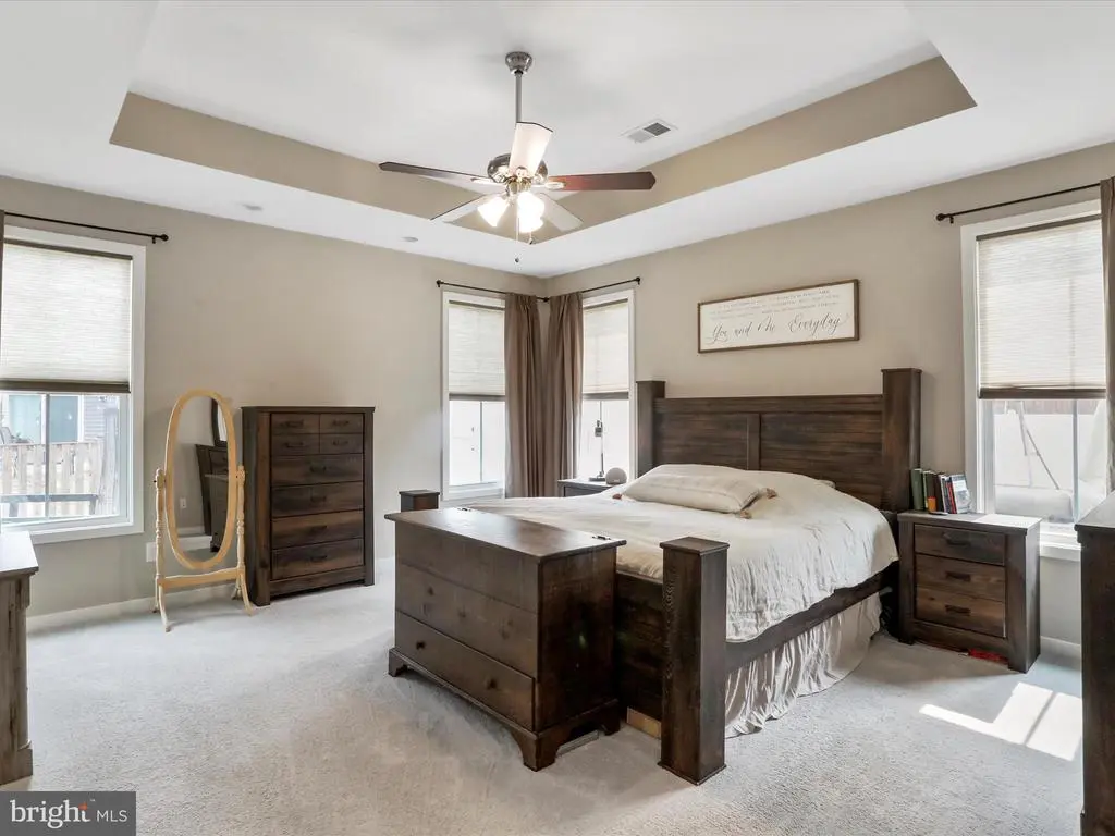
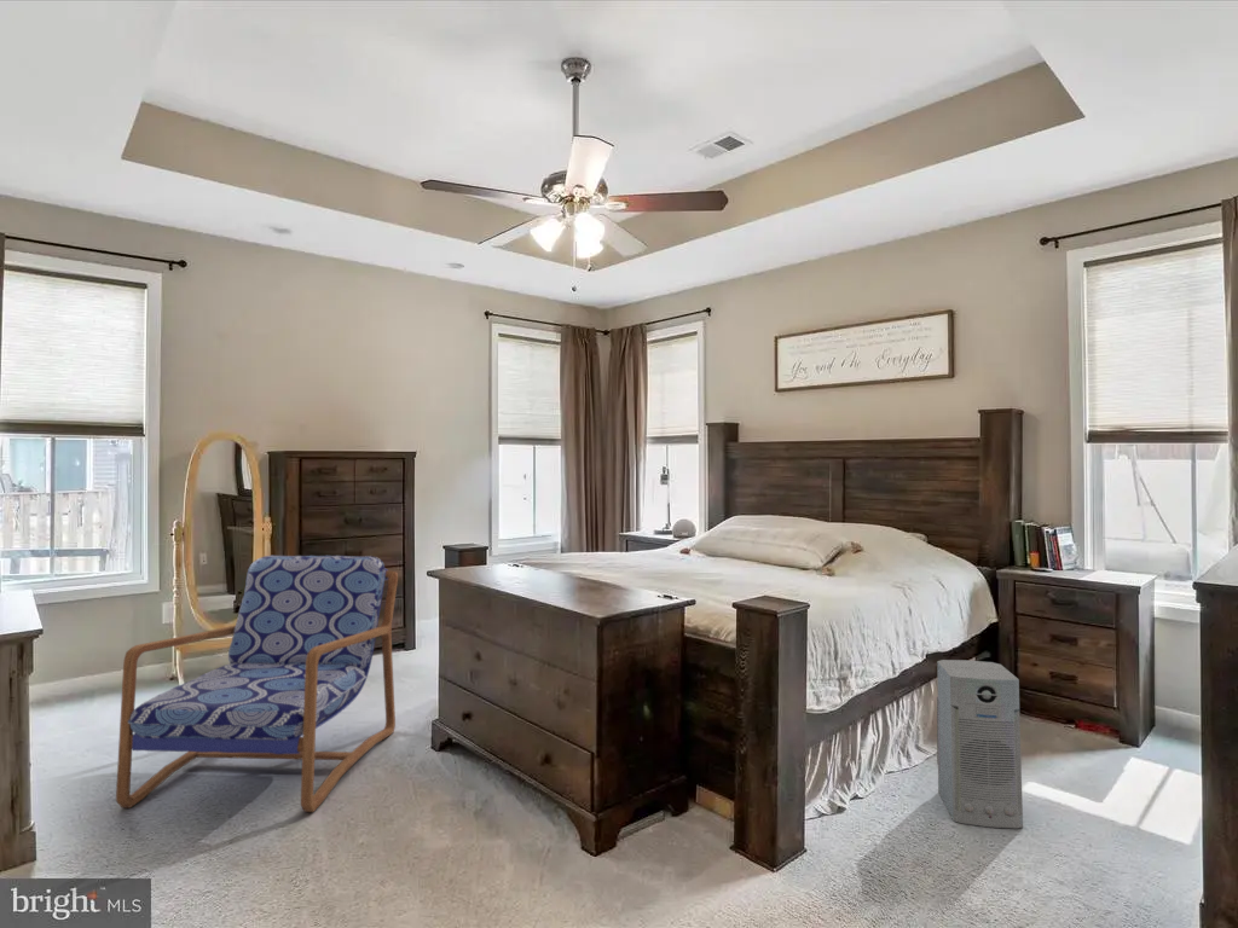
+ armchair (276, 665)
+ air purifier (977, 738)
